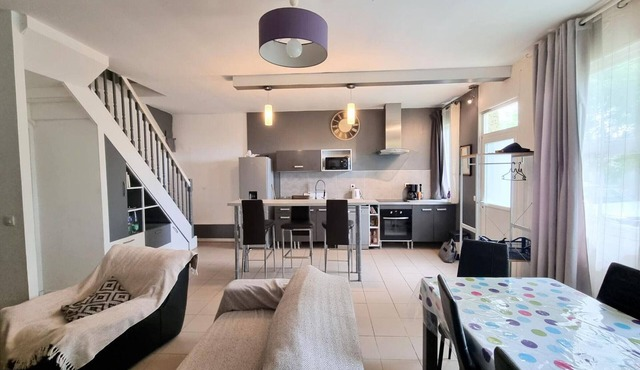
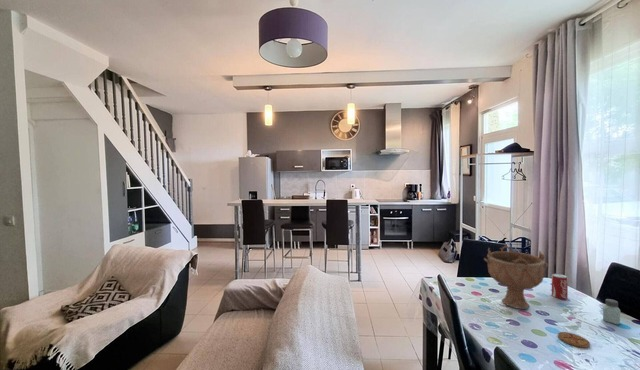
+ beverage can (559, 286)
+ saltshaker (611, 310)
+ coaster (573, 339)
+ decorative bowl (514, 276)
